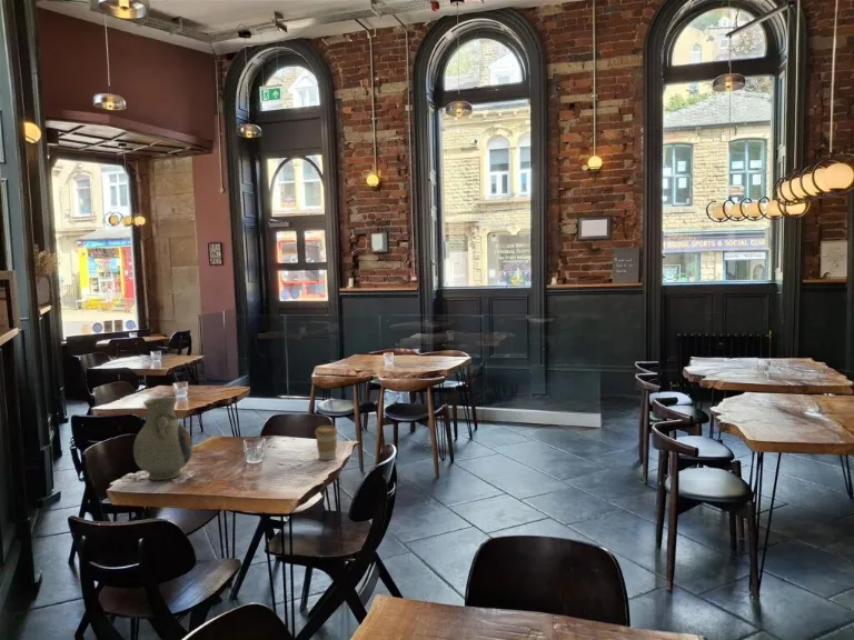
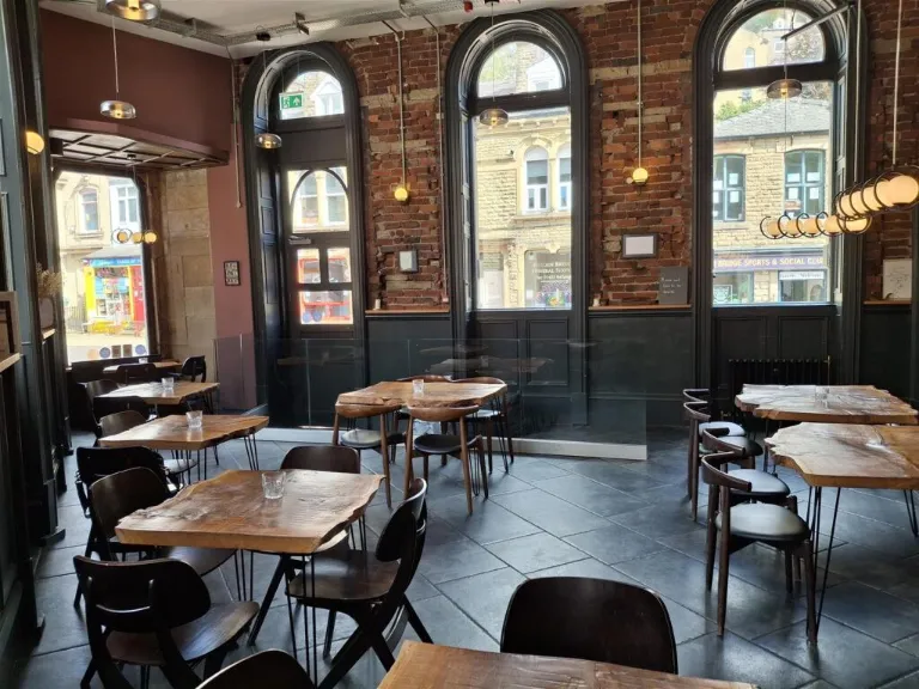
- coffee cup (326, 442)
- vase (162, 438)
